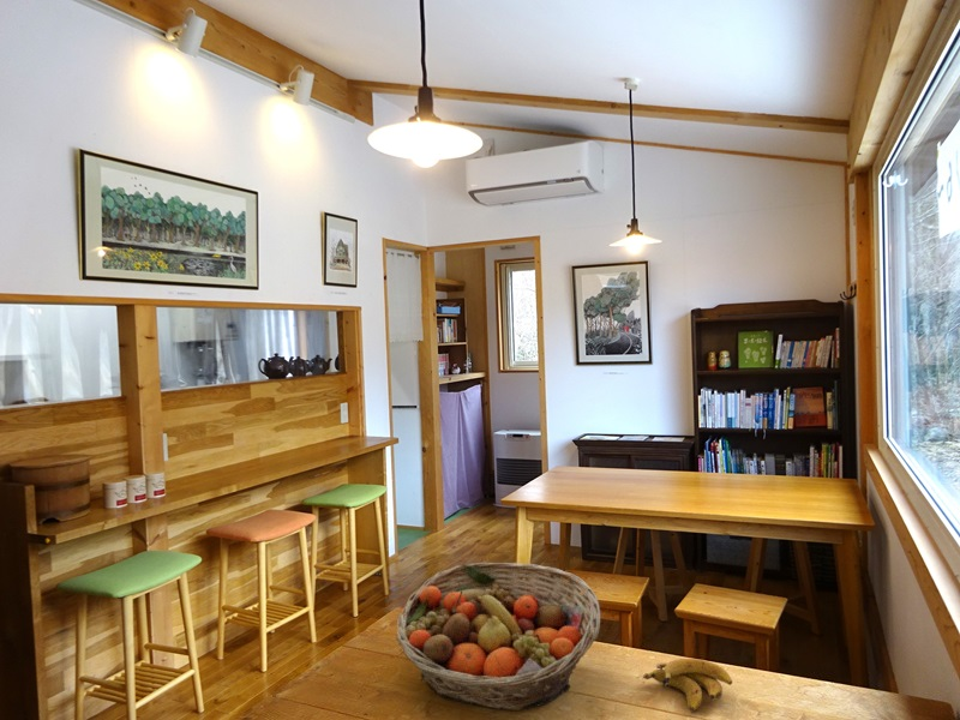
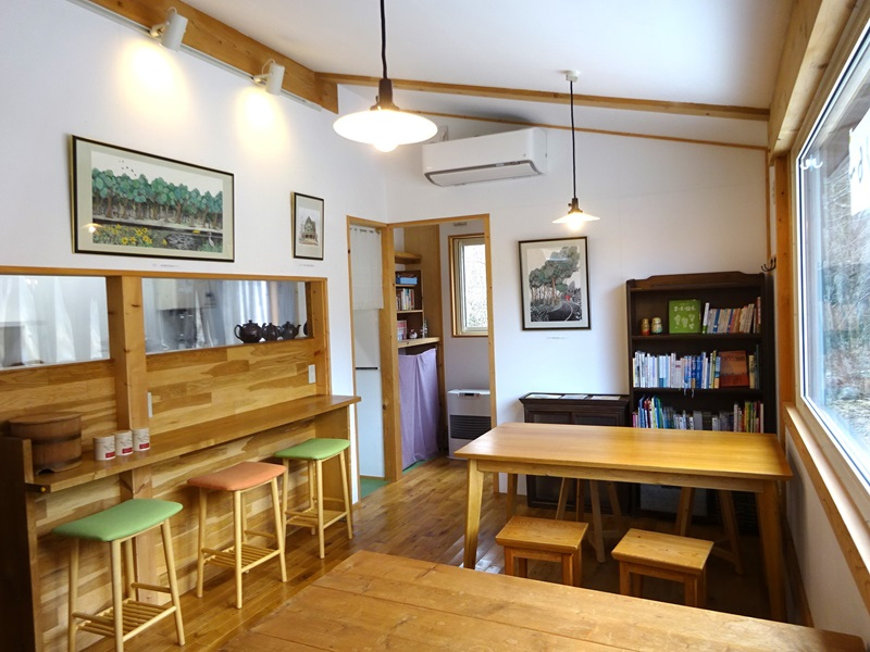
- fruit basket (497, 630)
- banana (686, 680)
